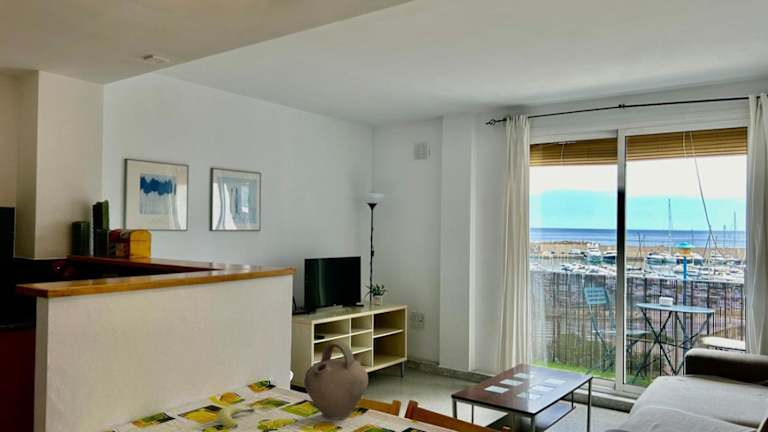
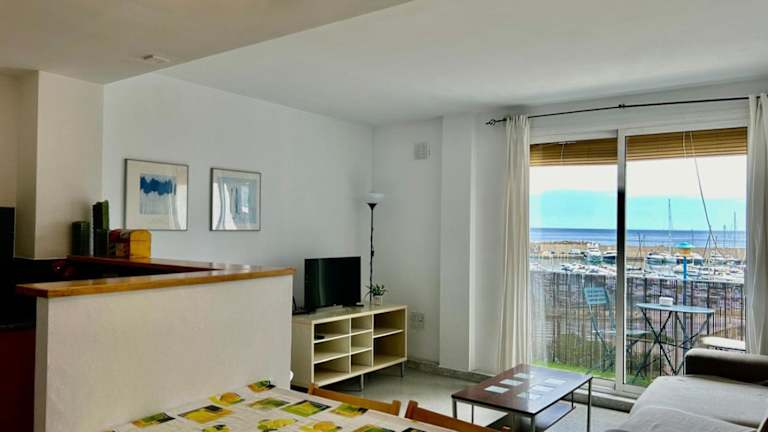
- fruit (233, 414)
- jug (337, 378)
